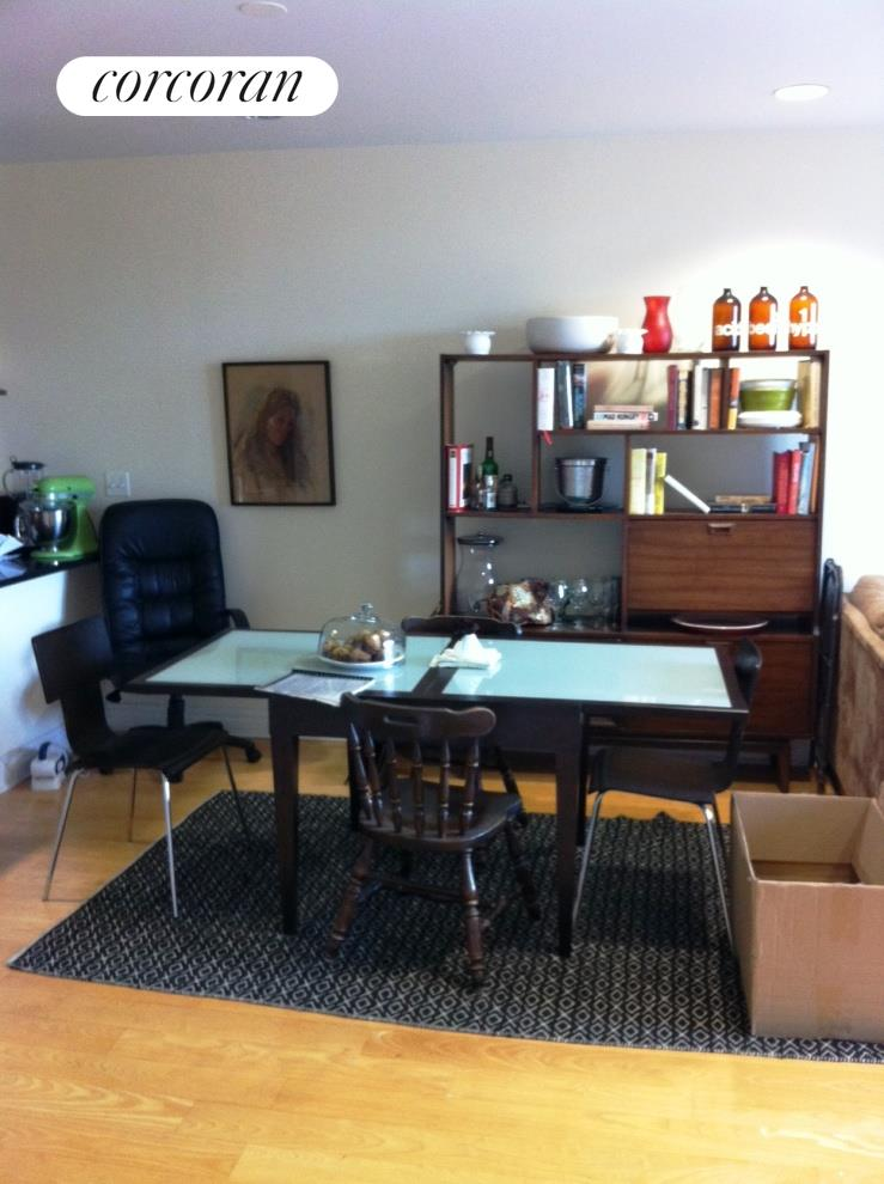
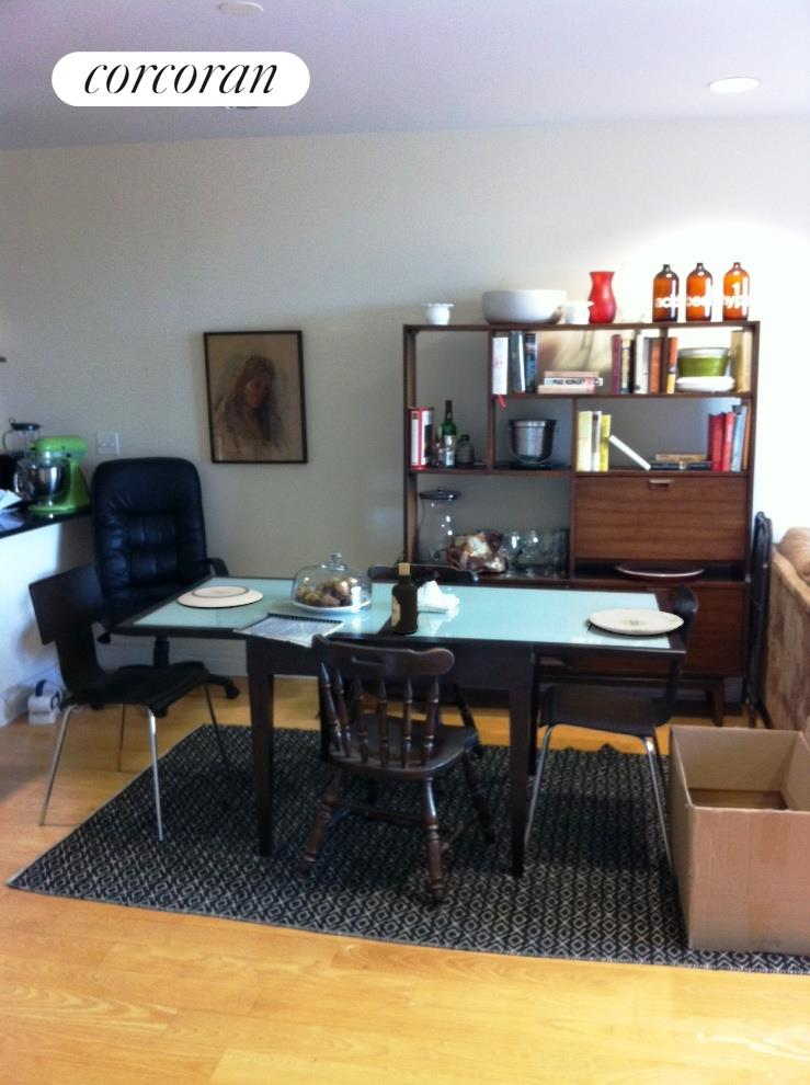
+ bottle (404, 597)
+ plate (635, 623)
+ plate (220, 594)
